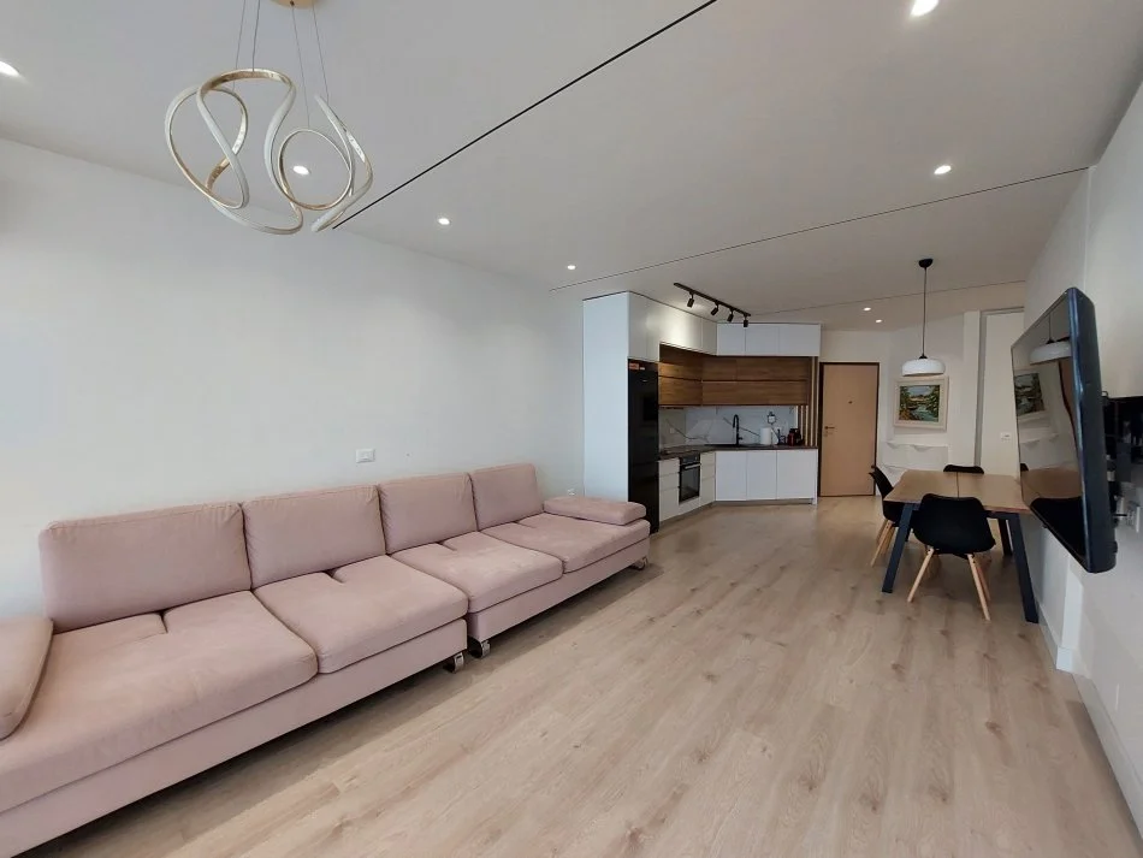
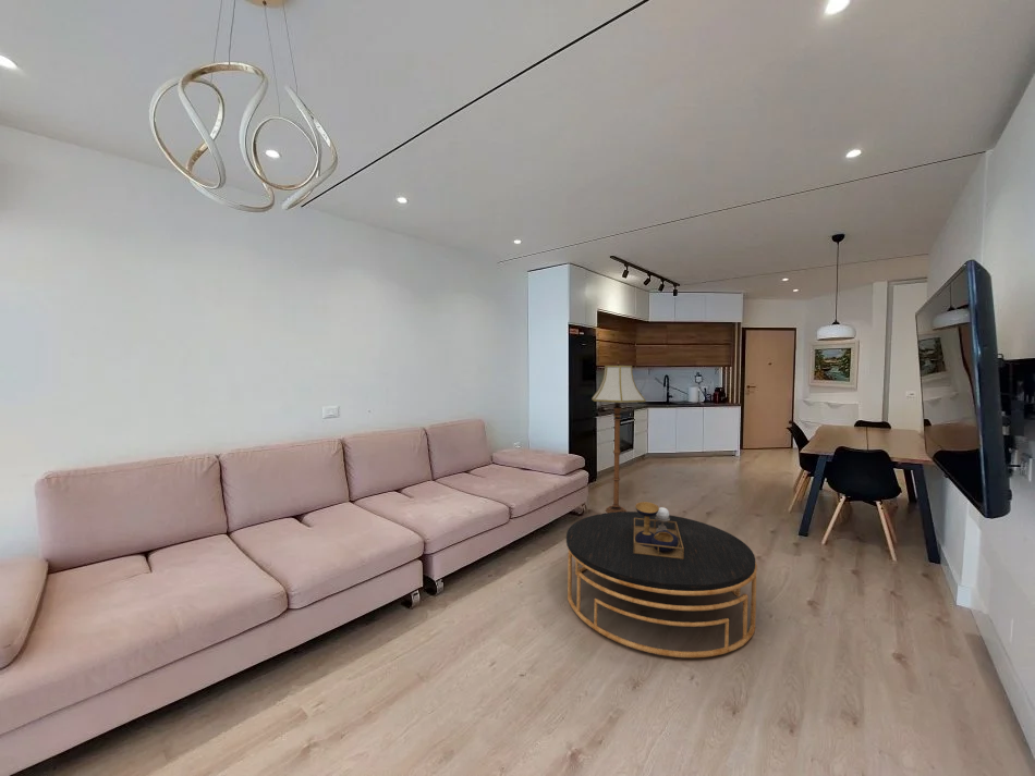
+ coffee table (655, 553)
+ floor lamp (617, 436)
